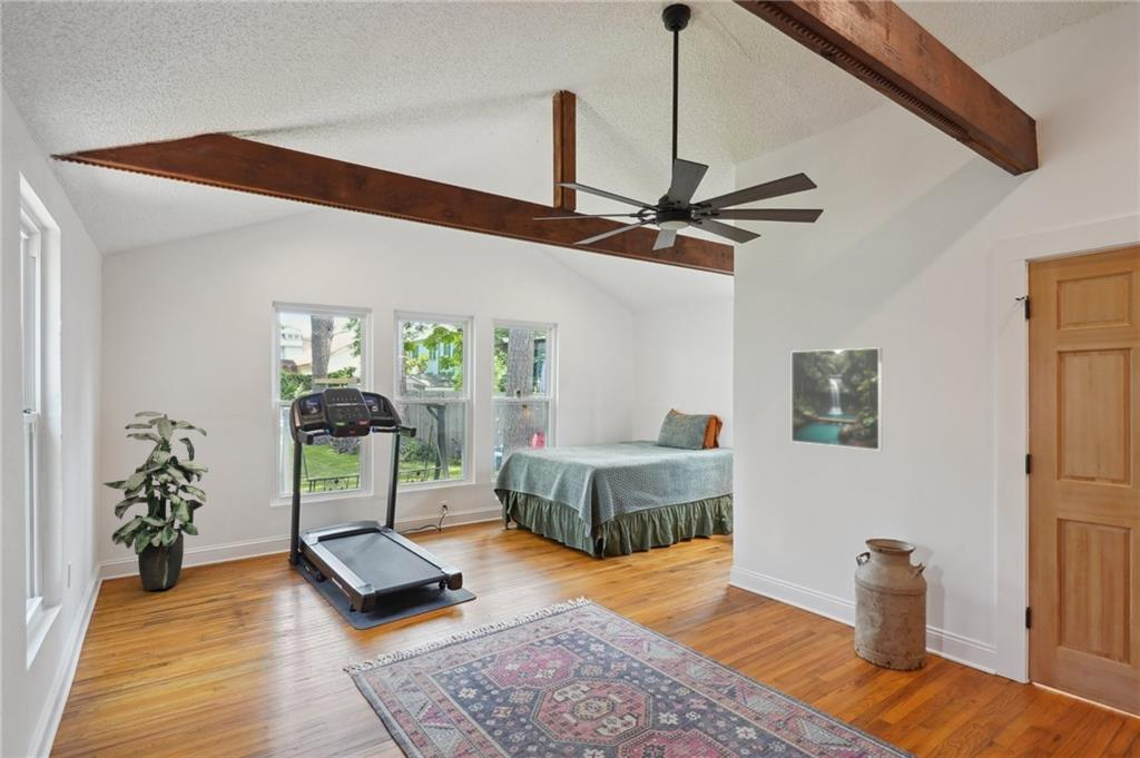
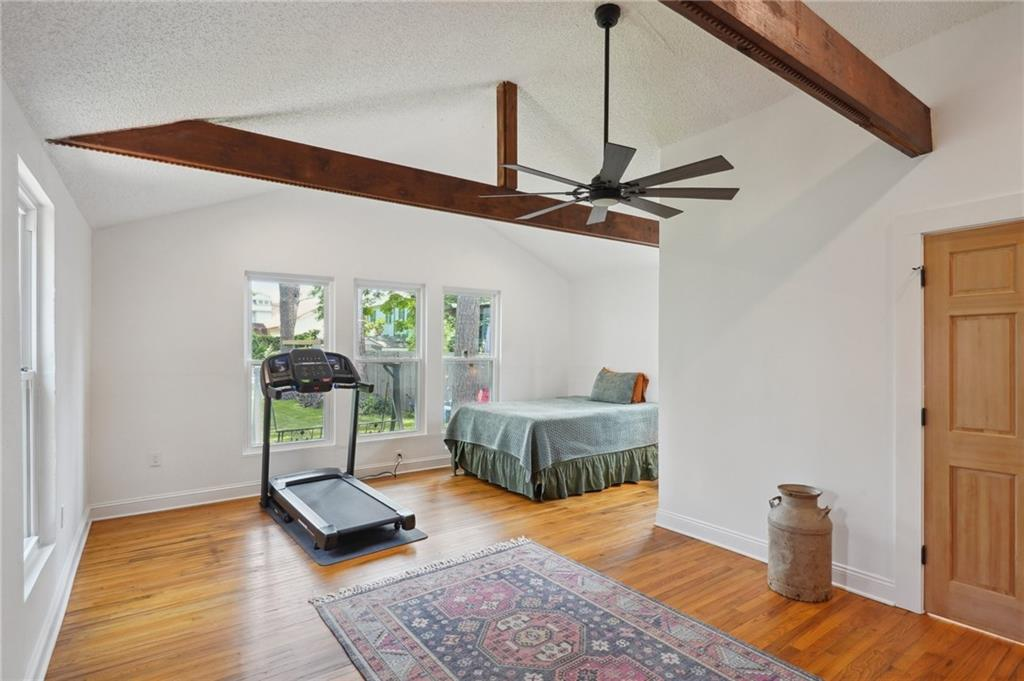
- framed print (834, 397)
- indoor plant (157, 498)
